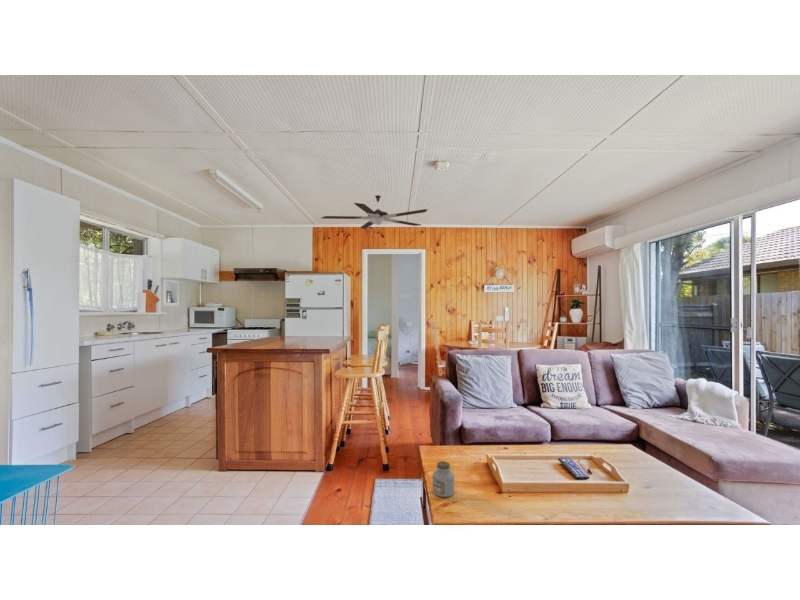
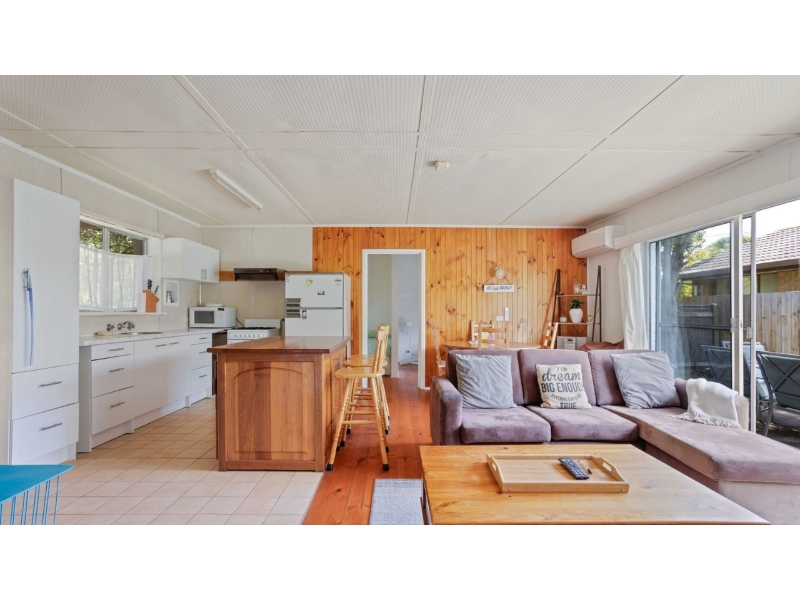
- jar (443, 477)
- ceiling fan (372, 210)
